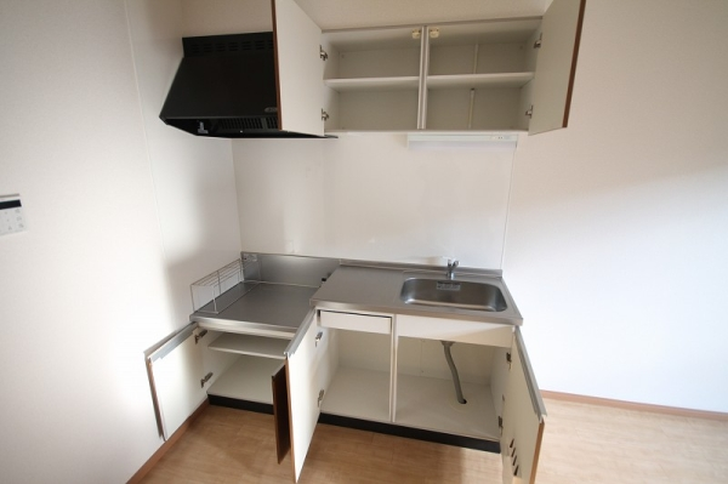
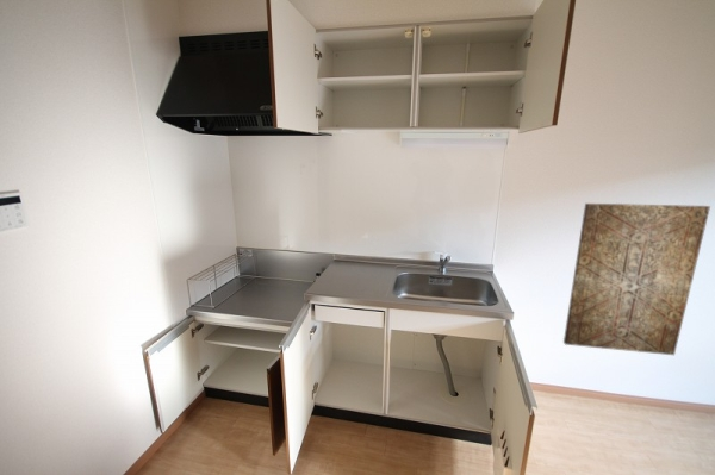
+ wall art (629, 280)
